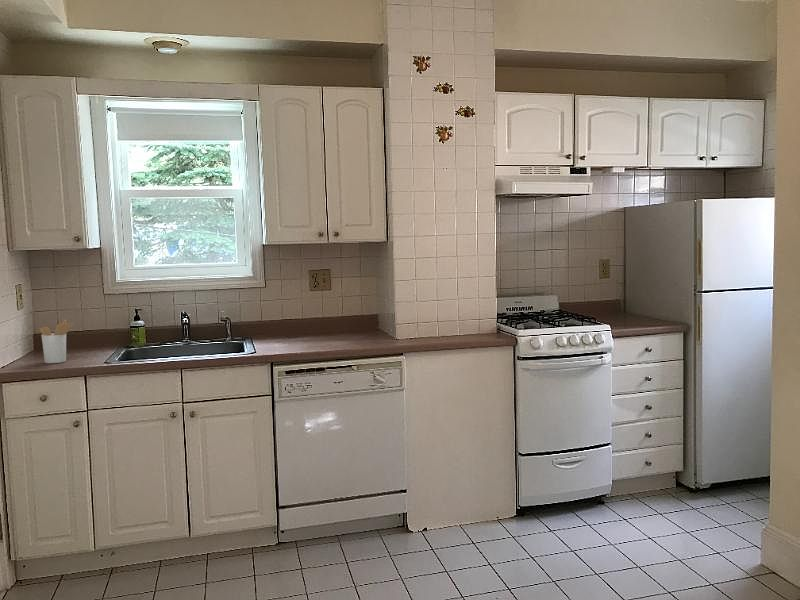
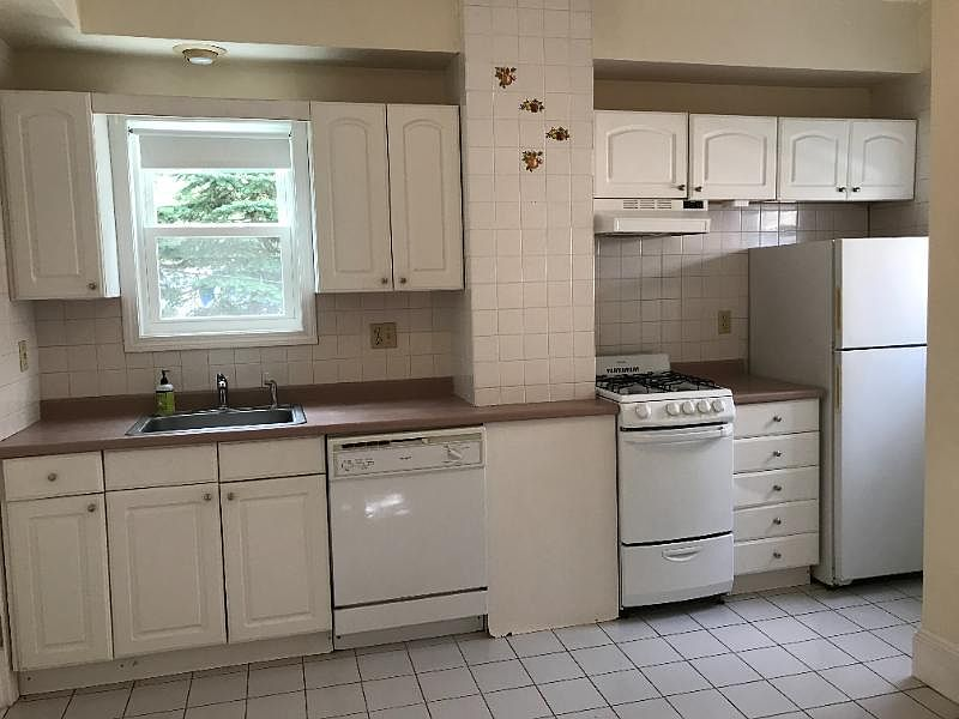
- utensil holder (58, 341)
